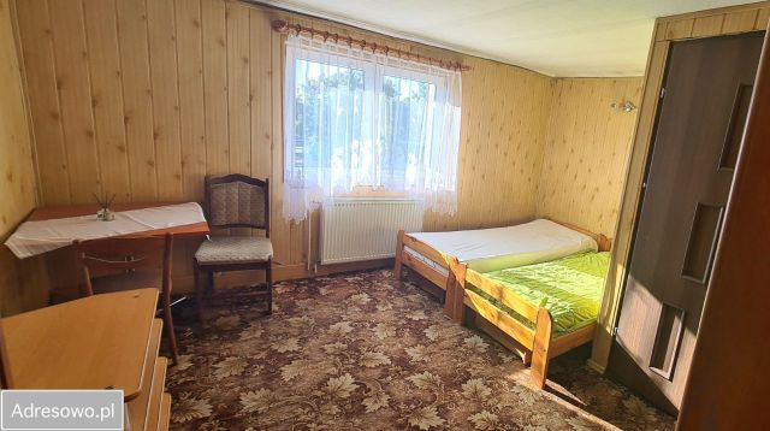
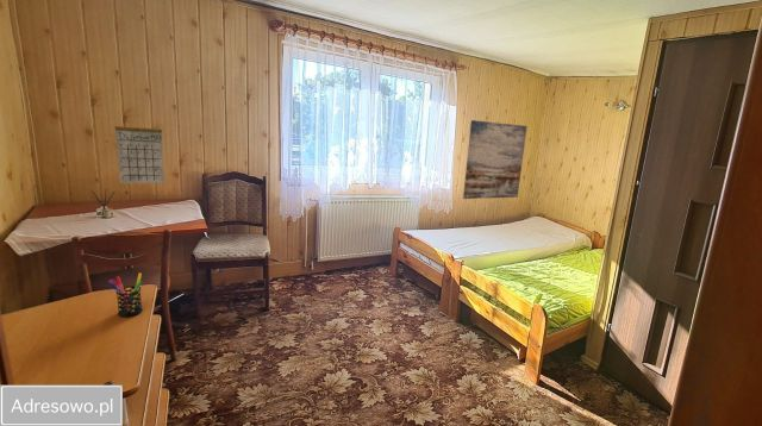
+ calendar (140, 149)
+ wall art (495, 161)
+ pen holder (130, 293)
